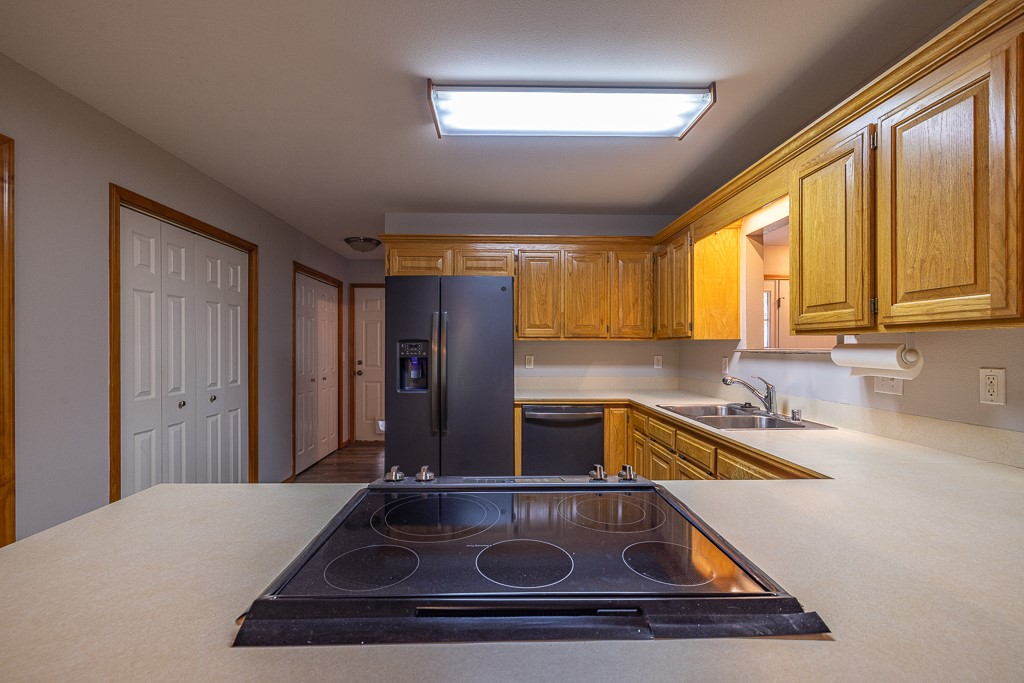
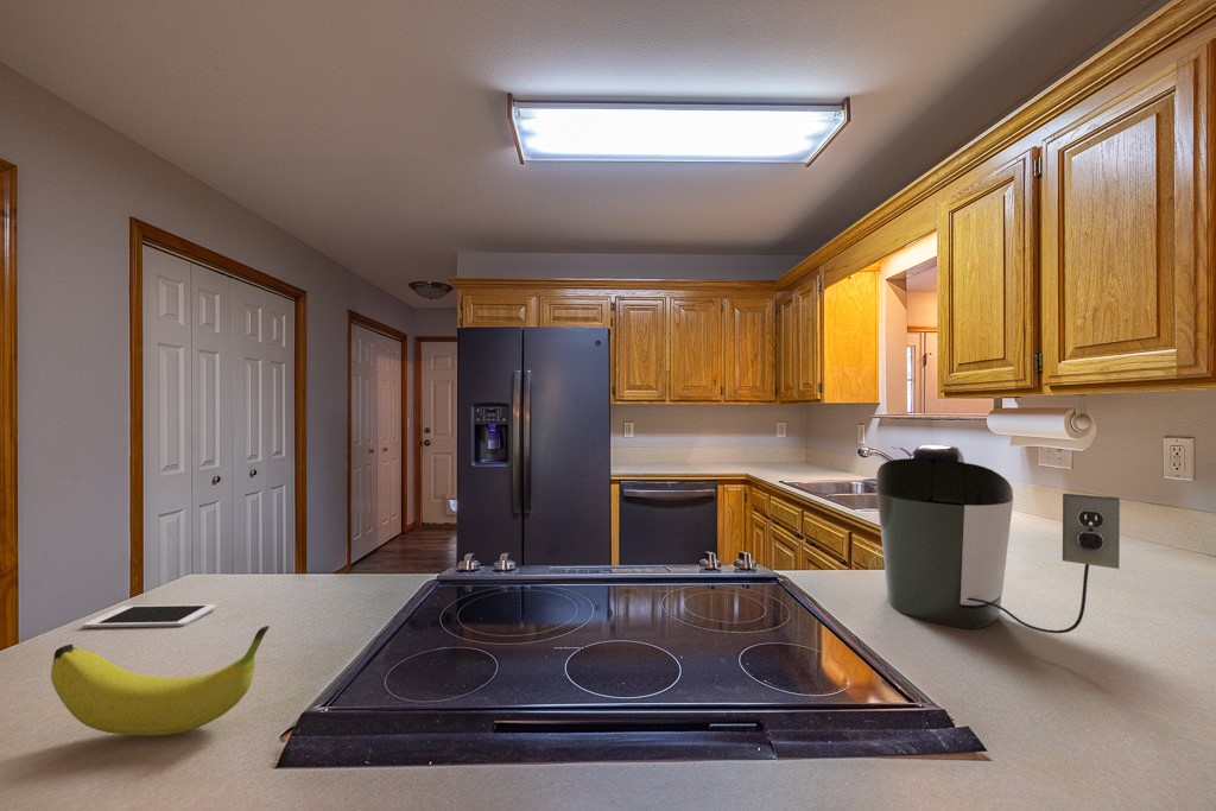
+ fruit (159, 683)
+ cell phone (152, 615)
+ coffee maker (977, 532)
